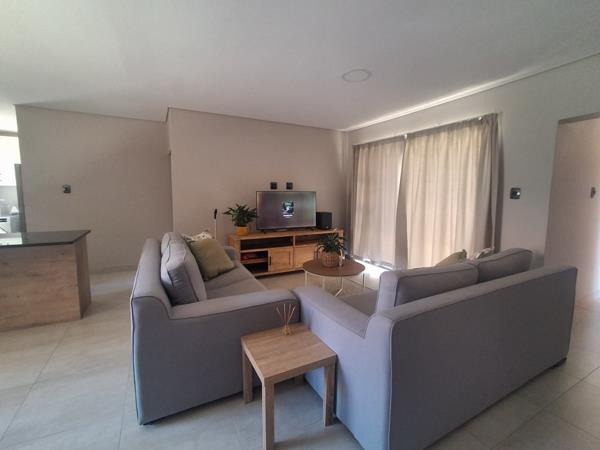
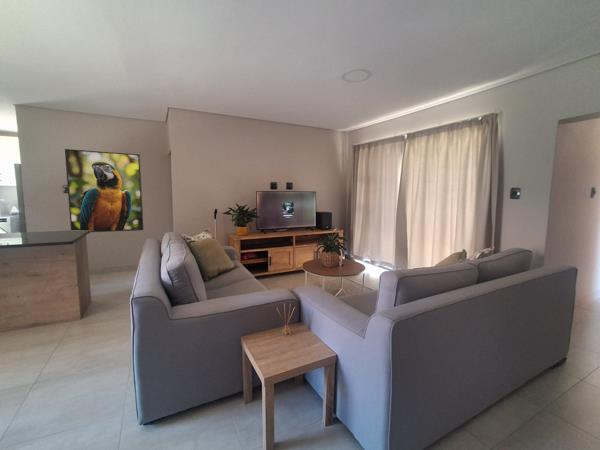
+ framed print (106, 192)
